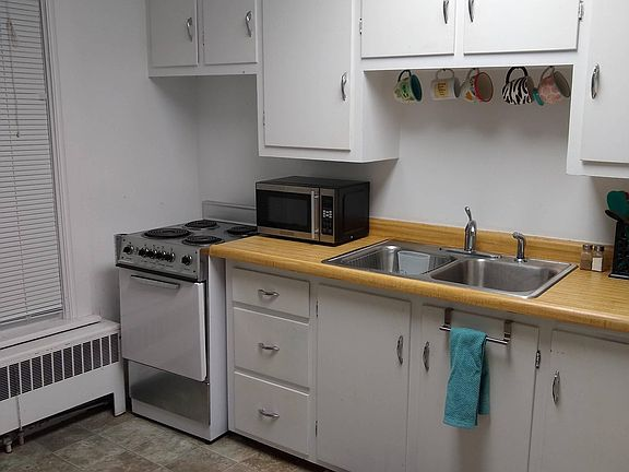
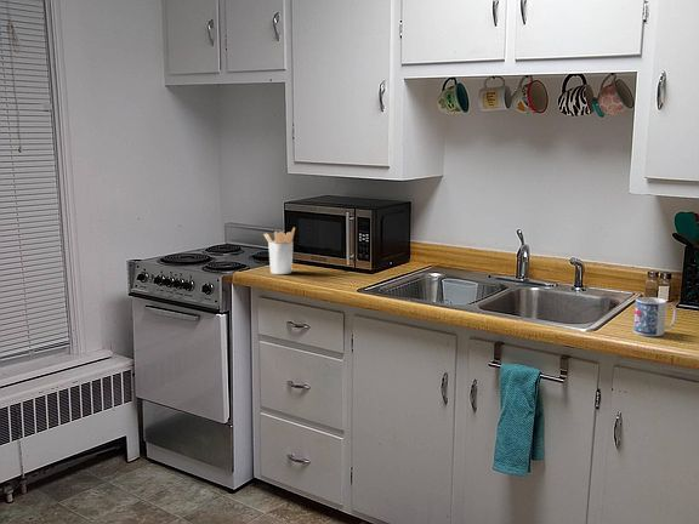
+ utensil holder (282, 250)
+ mug (655, 315)
